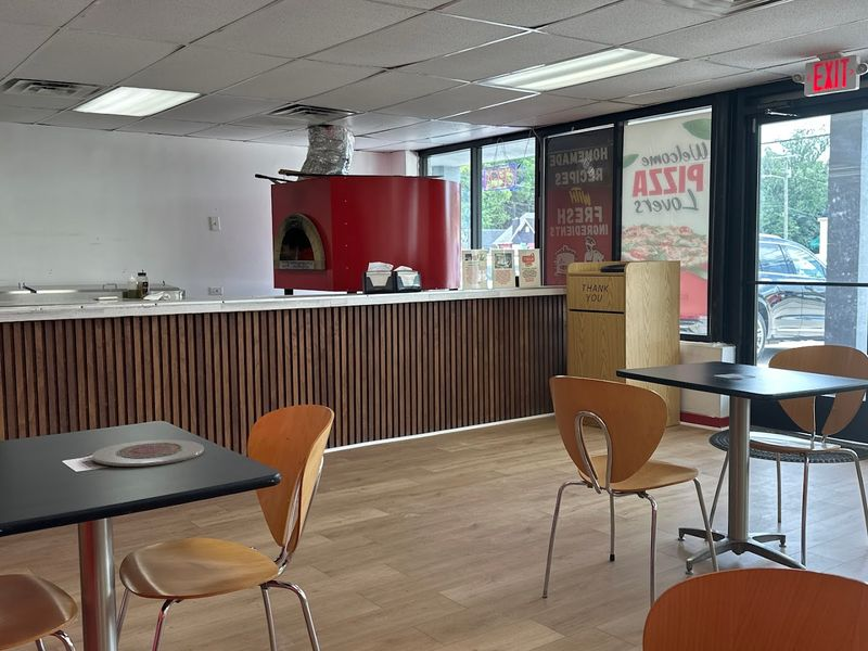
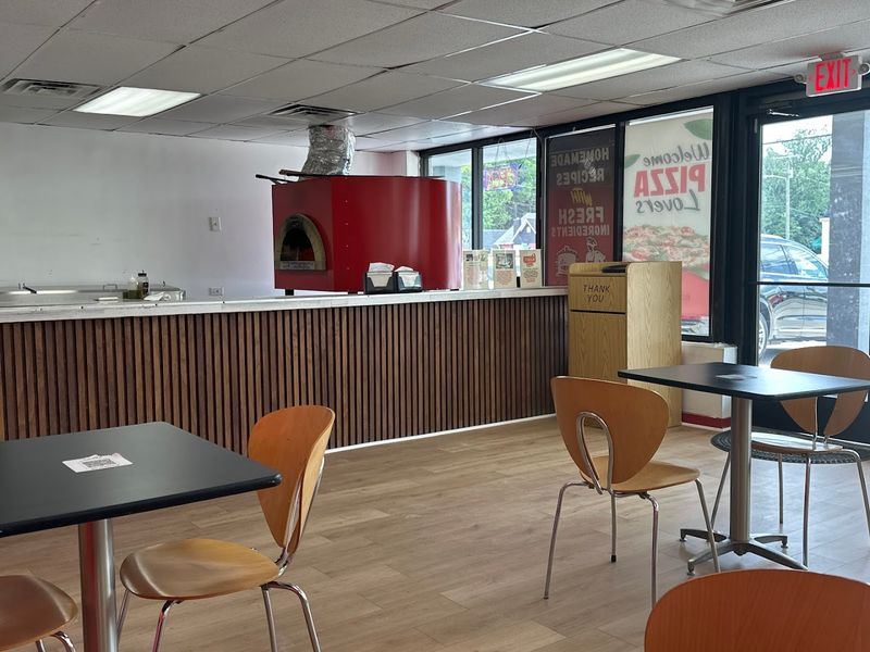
- plate (149, 451)
